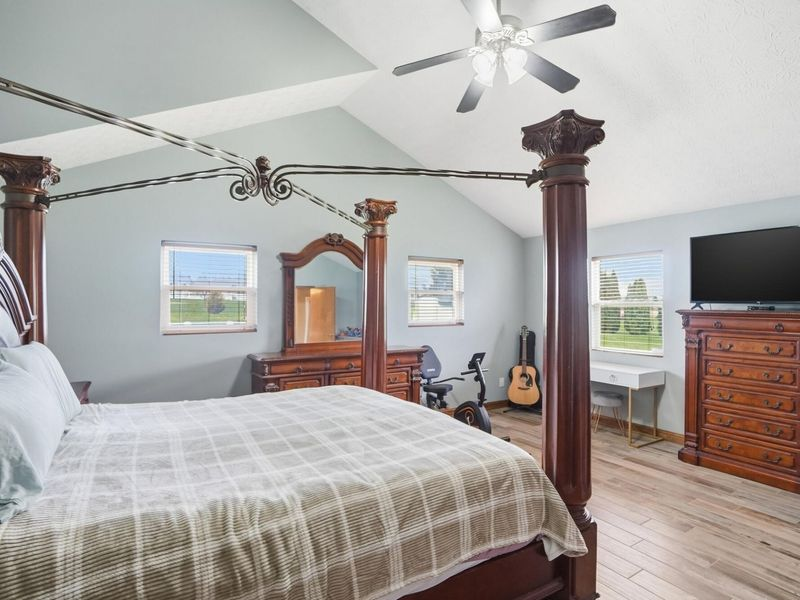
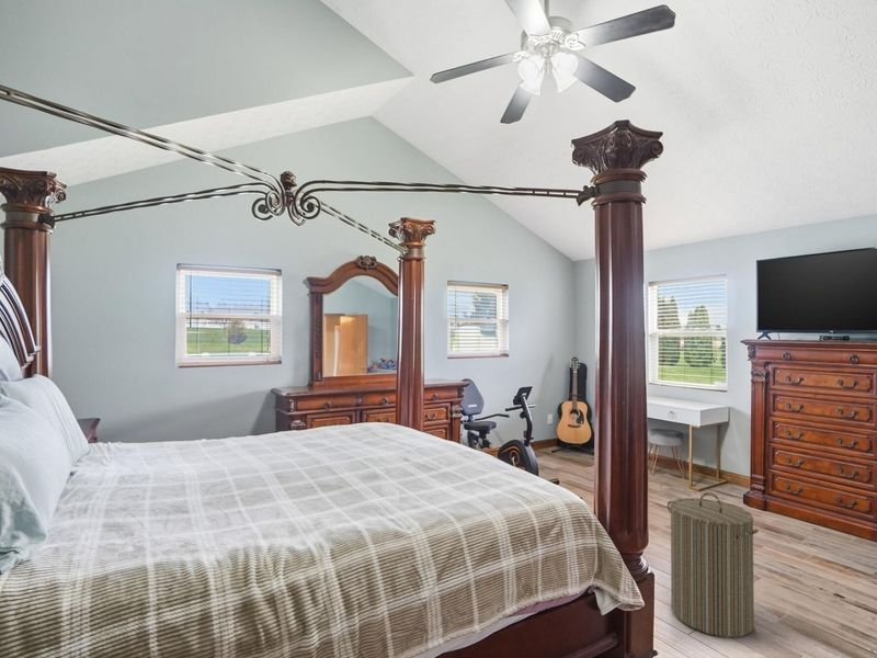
+ laundry hamper (710, 554)
